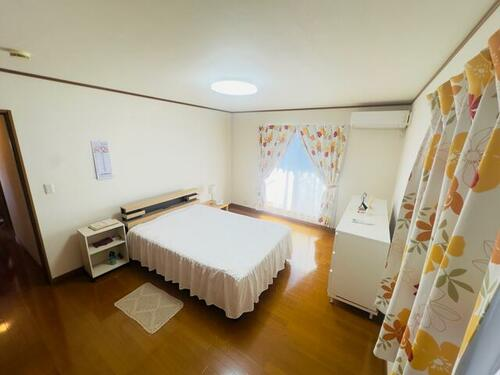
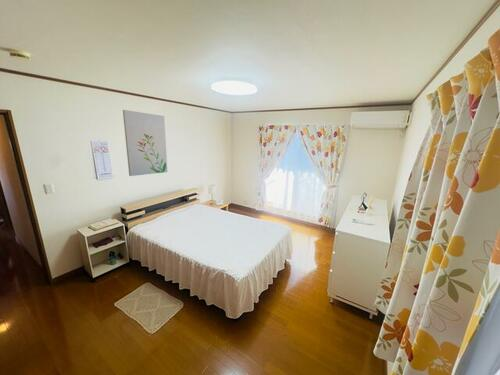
+ wall art (147, 144)
